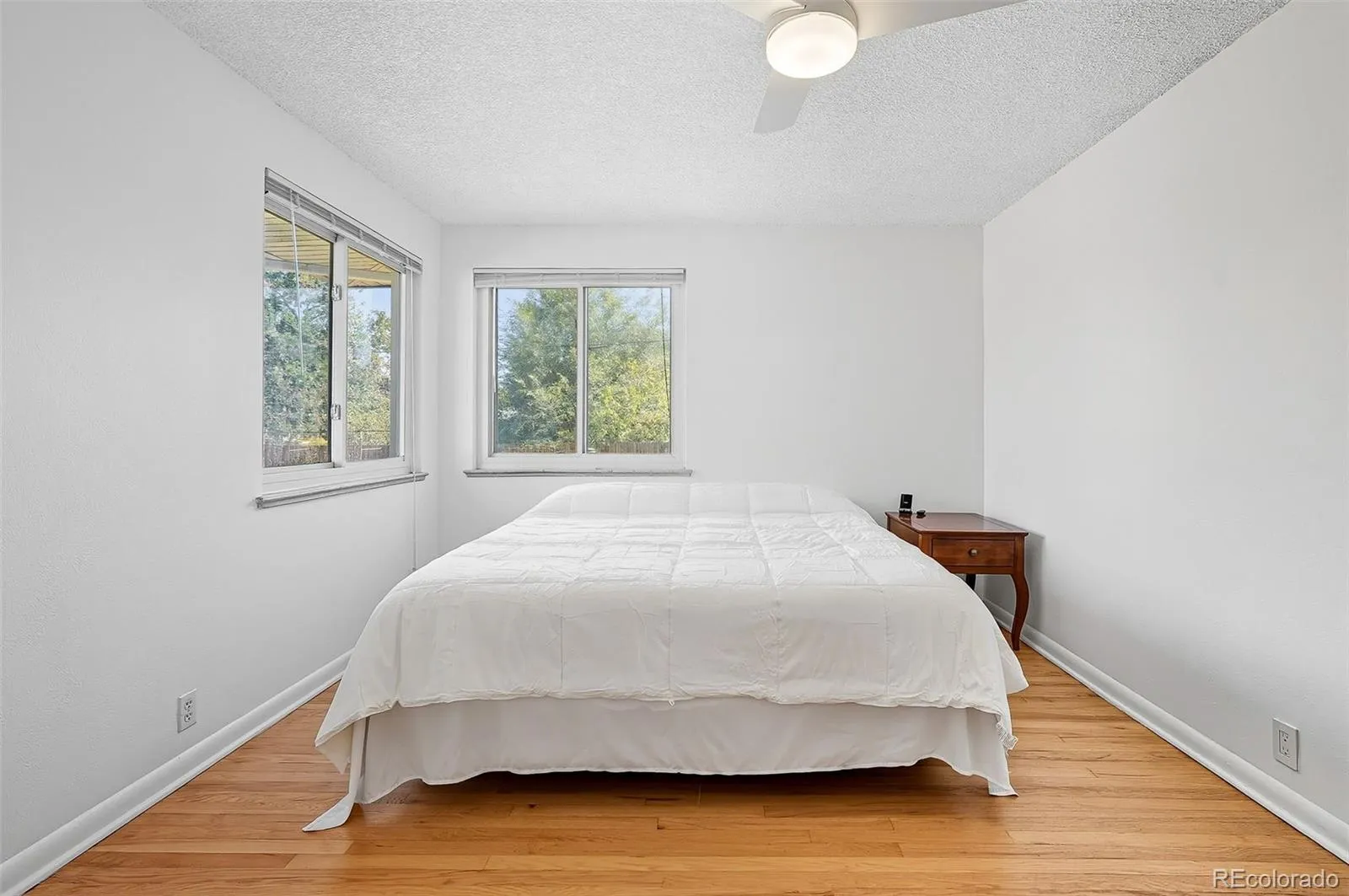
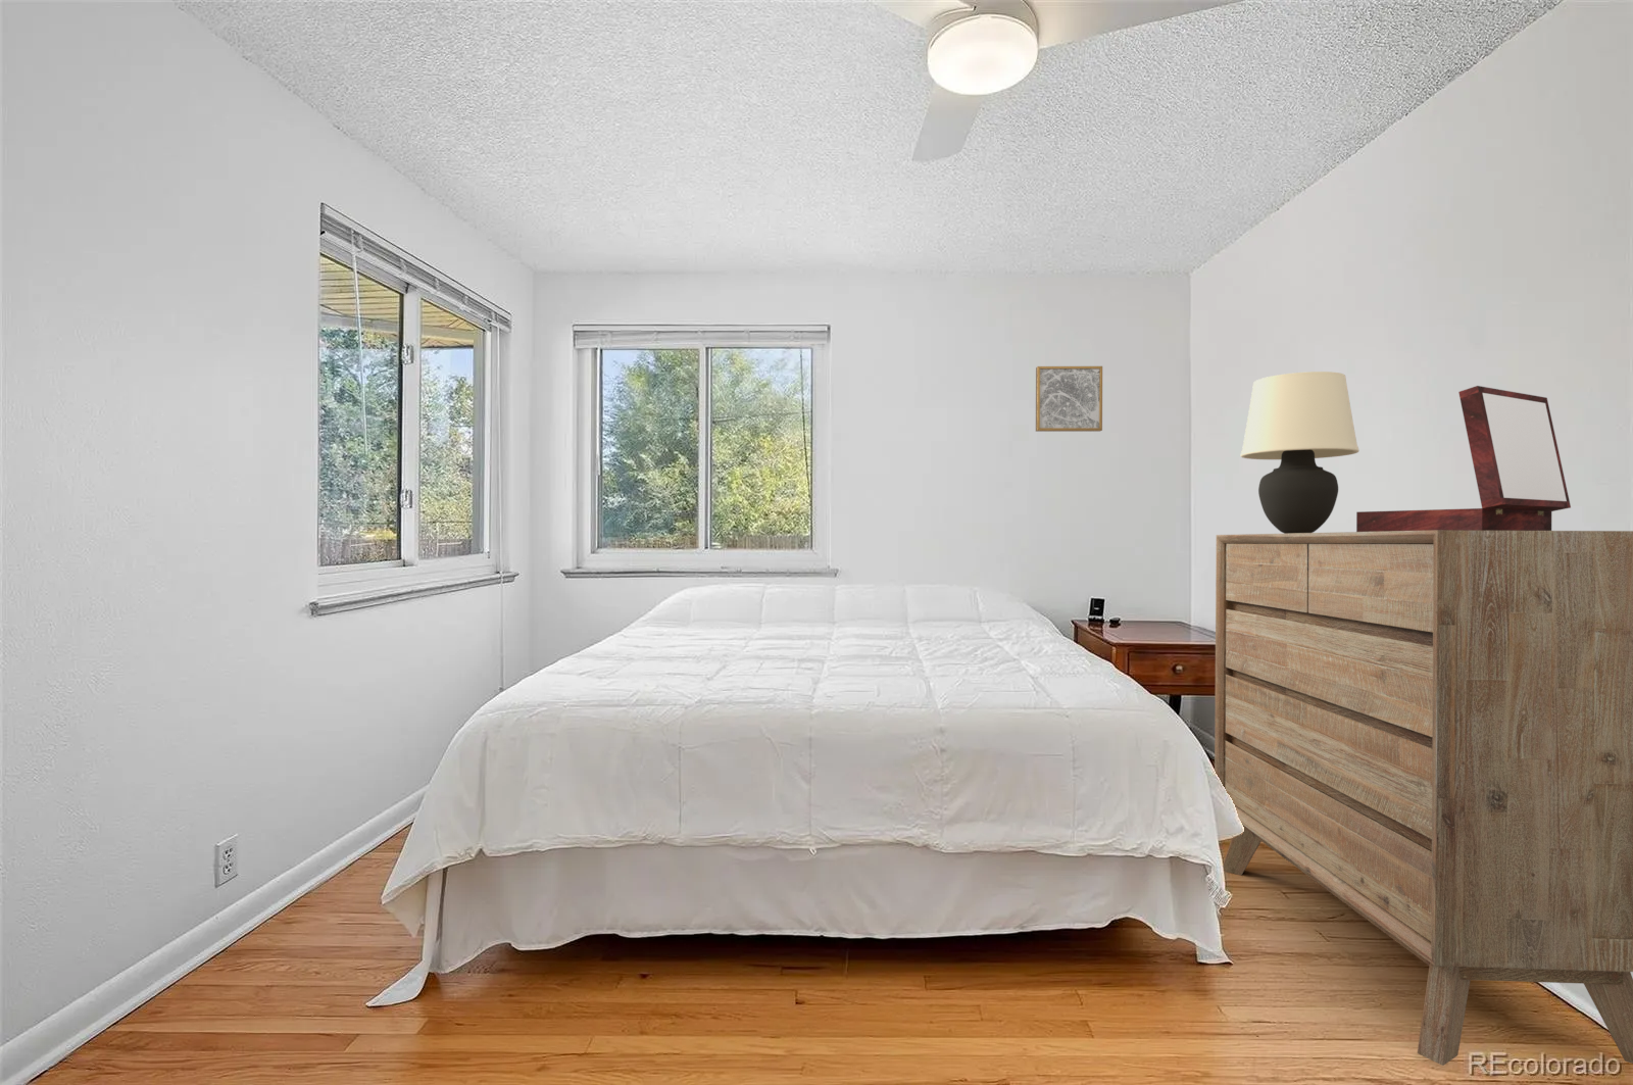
+ table lamp (1298, 454)
+ jewelry box (1473, 464)
+ dresser (1392, 740)
+ wall art (1069, 398)
